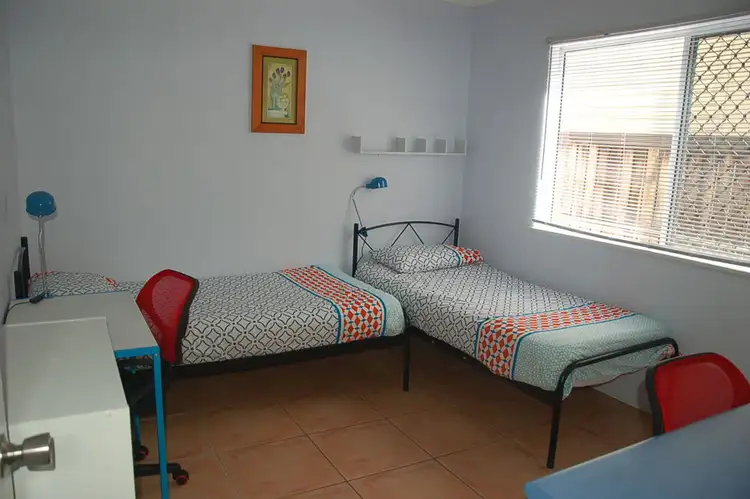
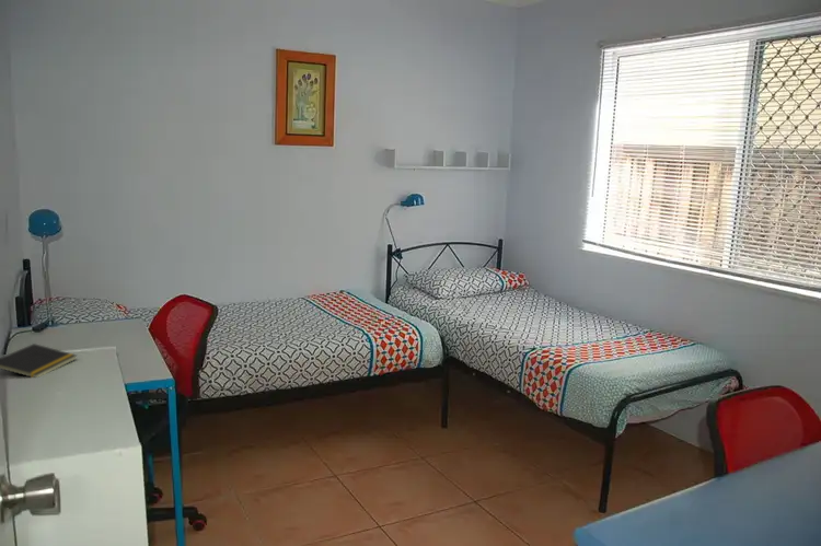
+ notepad (35, 360)
